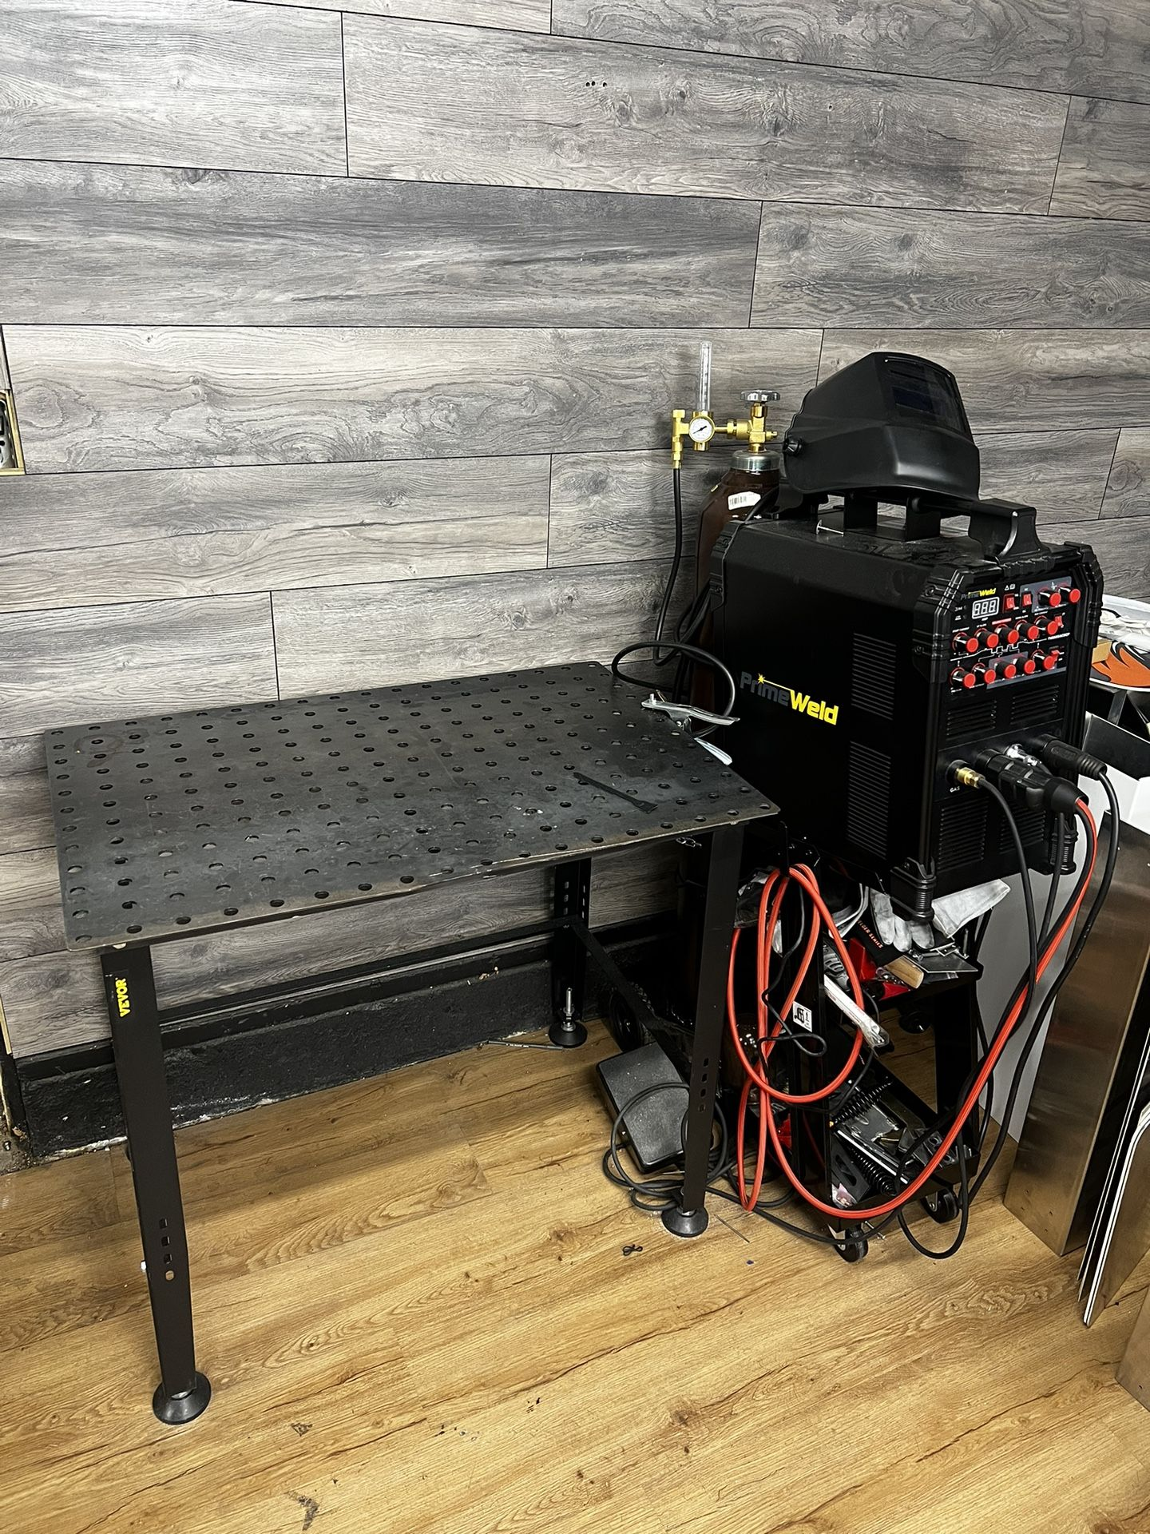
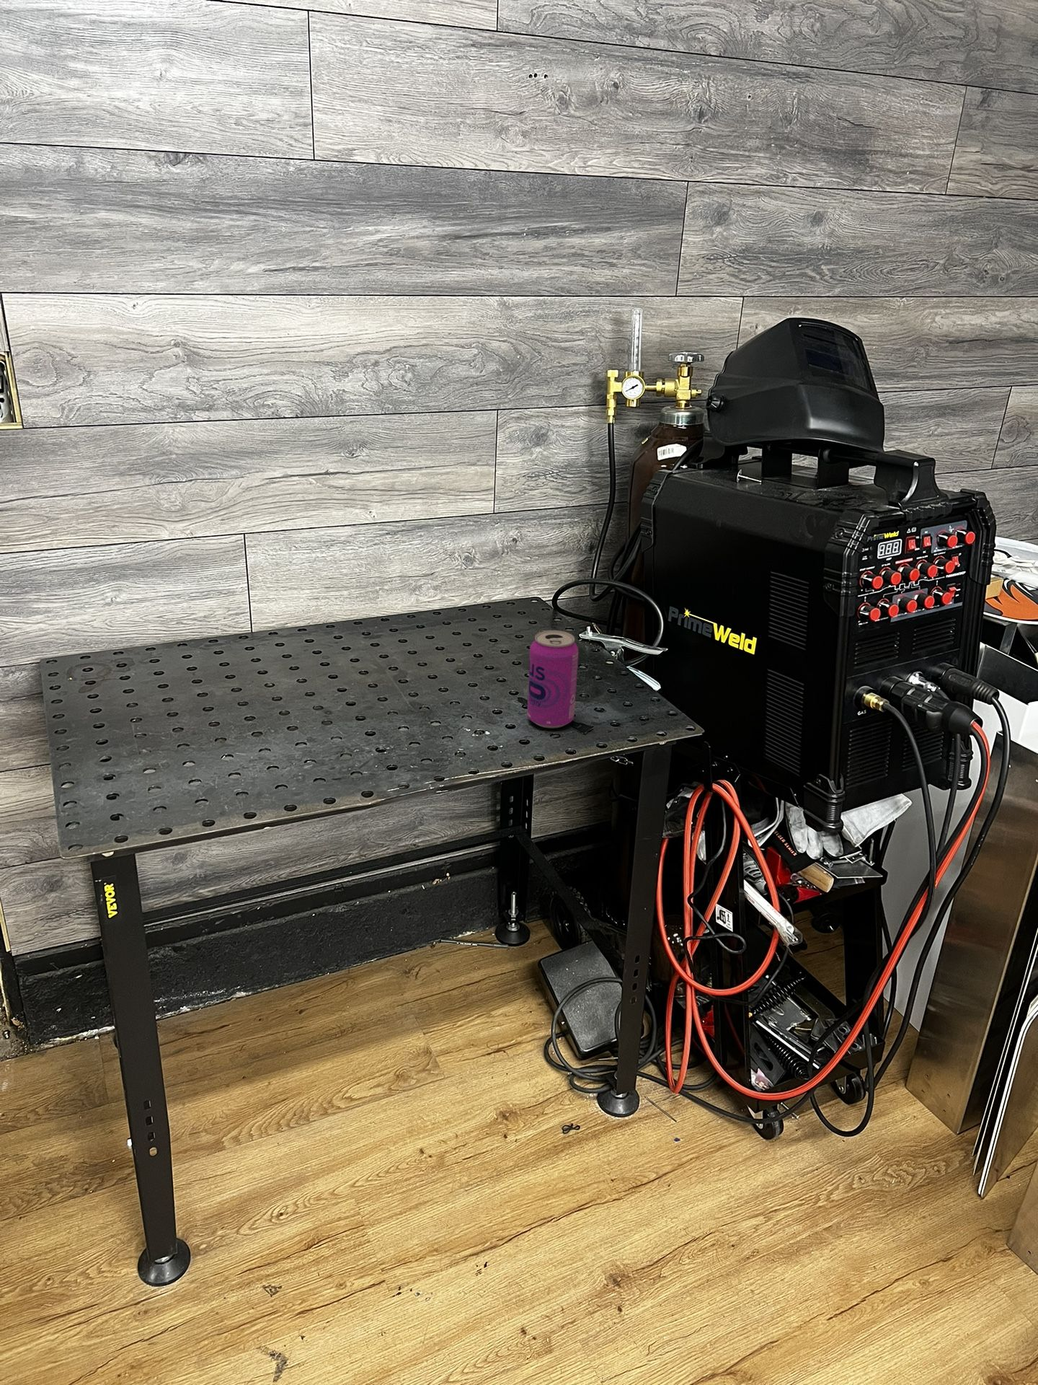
+ beverage can (552, 678)
